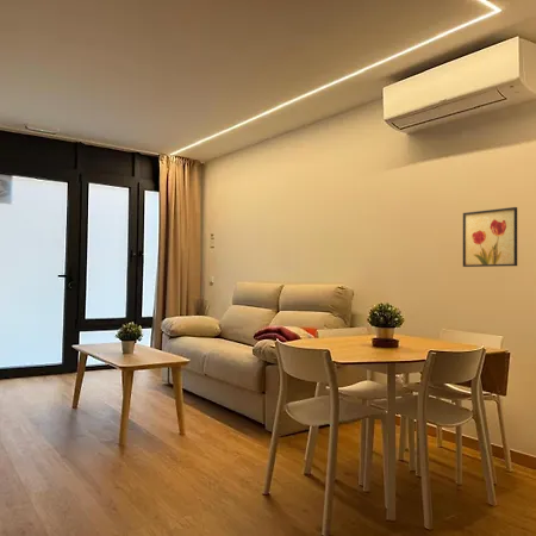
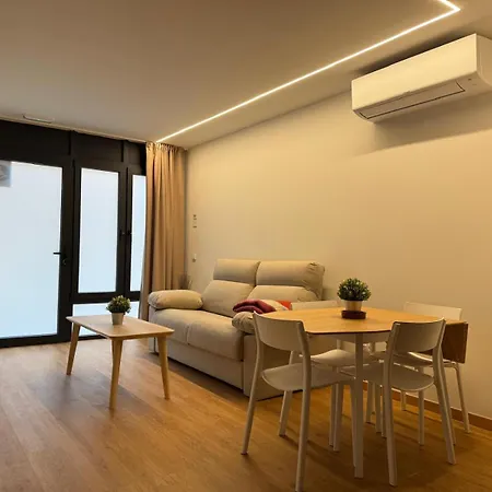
- wall art (490, 238)
